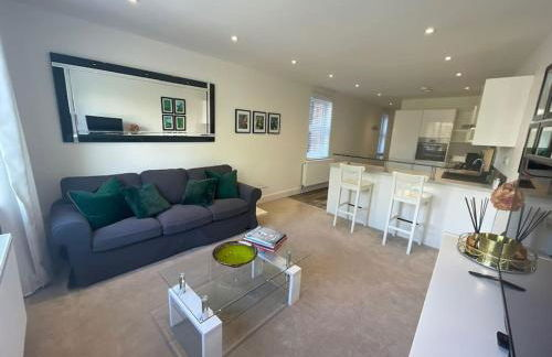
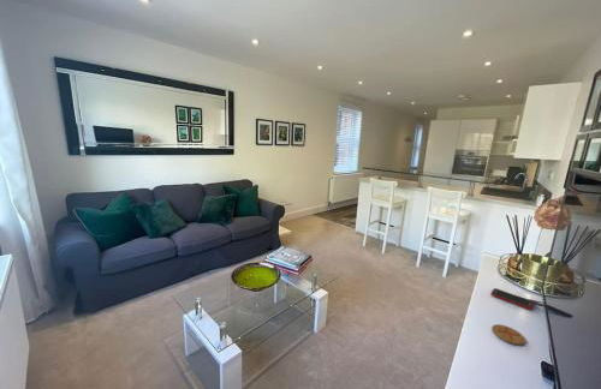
+ coaster (507, 334)
+ cell phone (511, 298)
